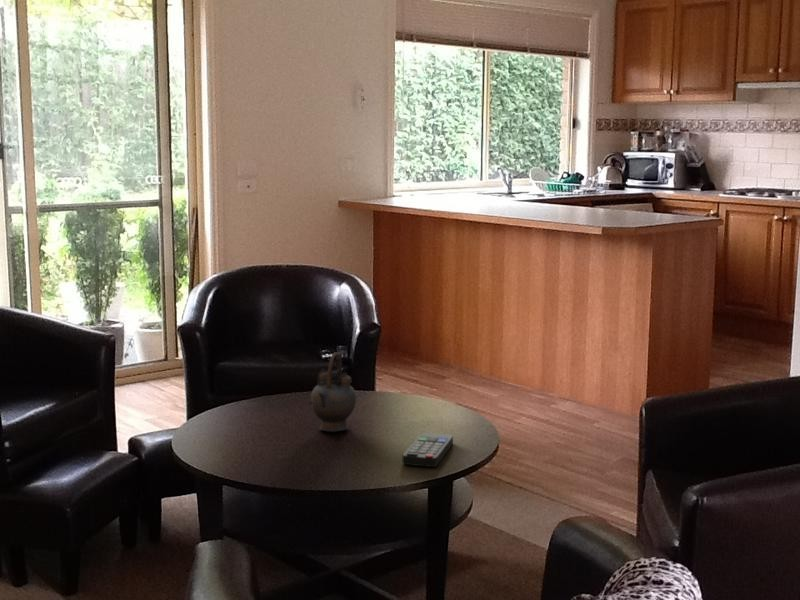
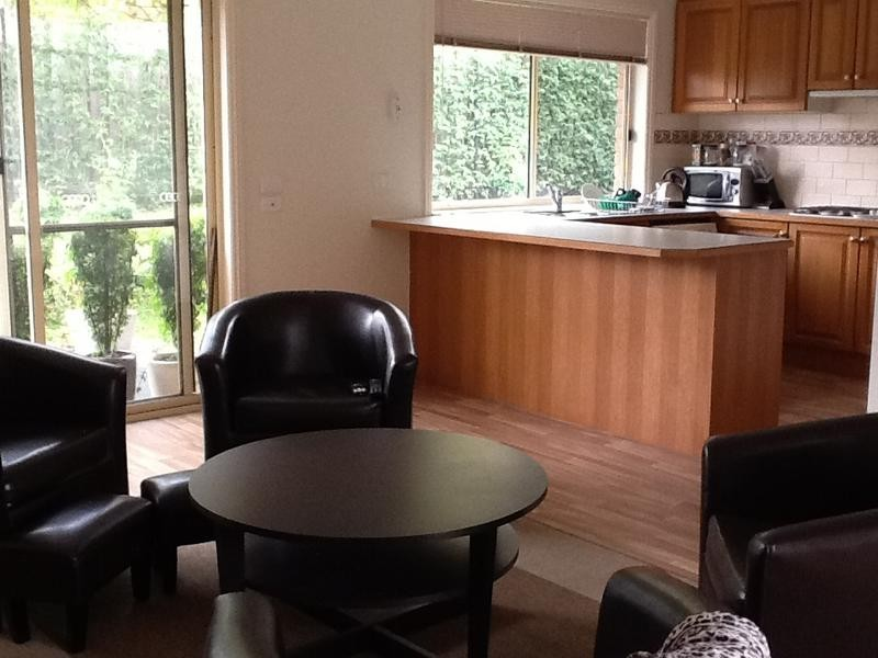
- remote control (428, 448)
- teapot (331, 392)
